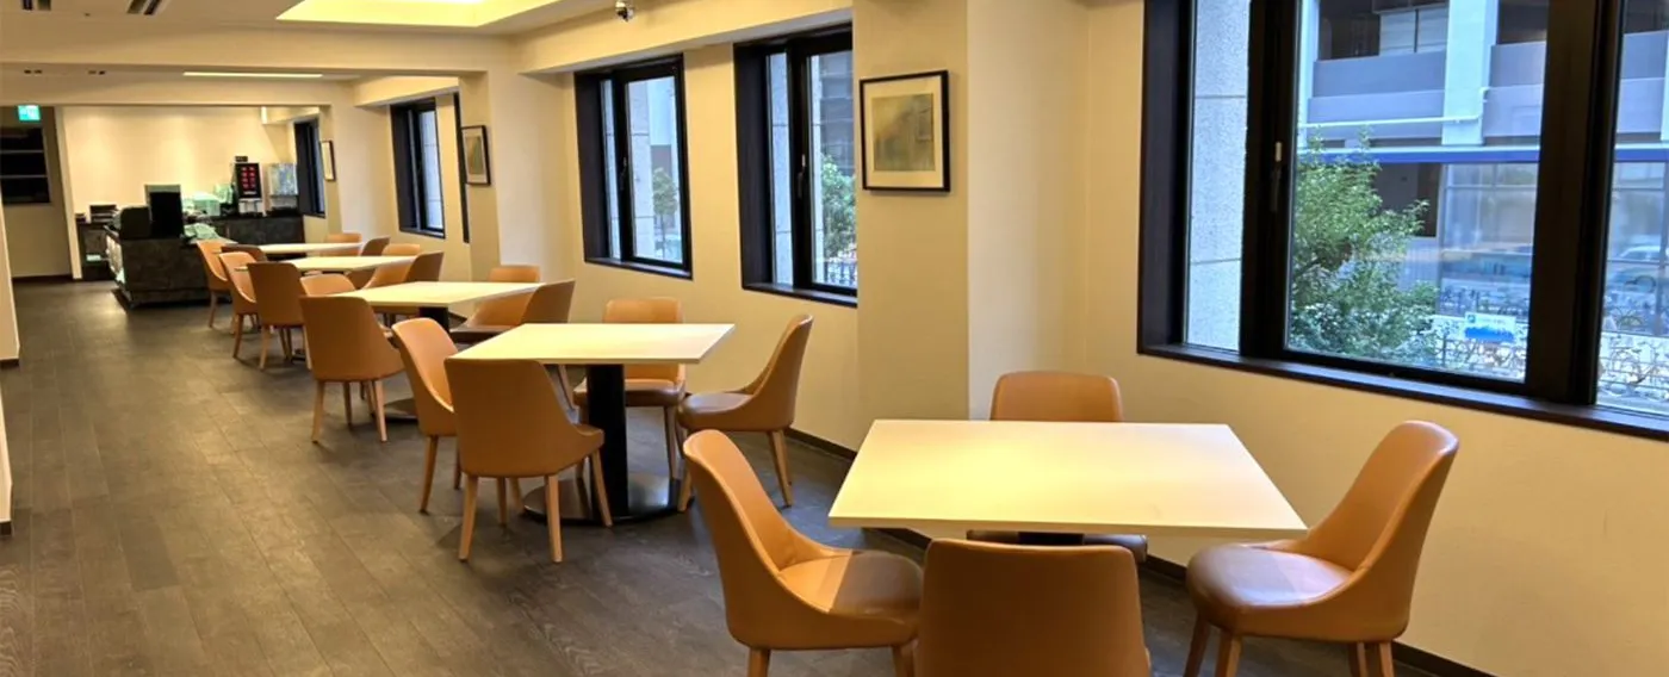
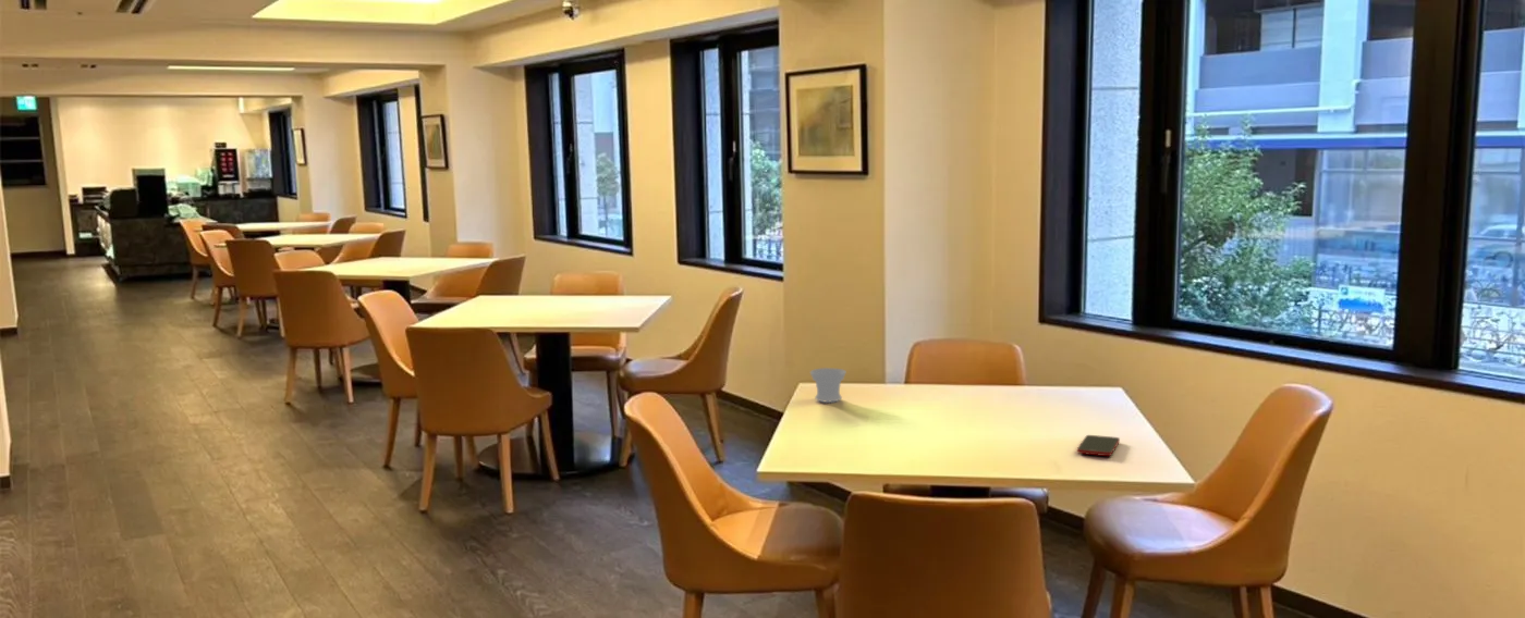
+ cell phone (1098, 445)
+ cup (828, 385)
